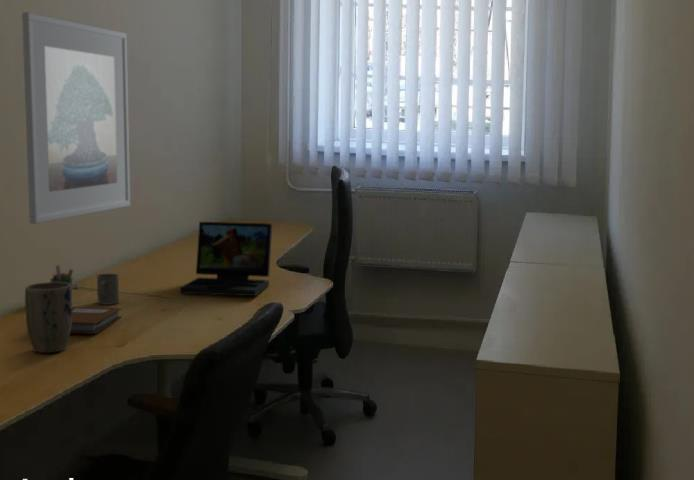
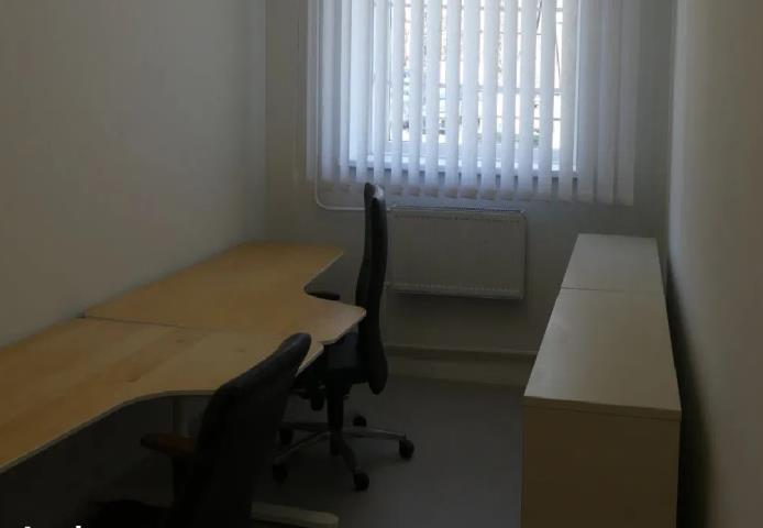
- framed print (82, 120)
- laptop (227, 256)
- notebook (80, 318)
- plant pot (49, 317)
- pen holder (62, 282)
- mug (106, 290)
